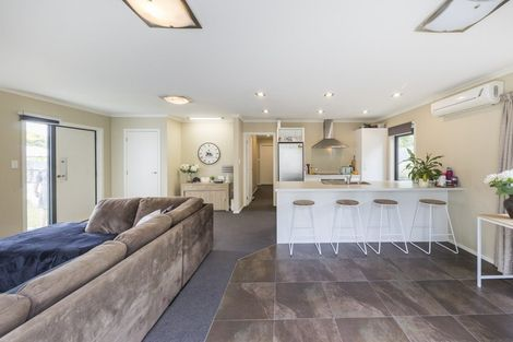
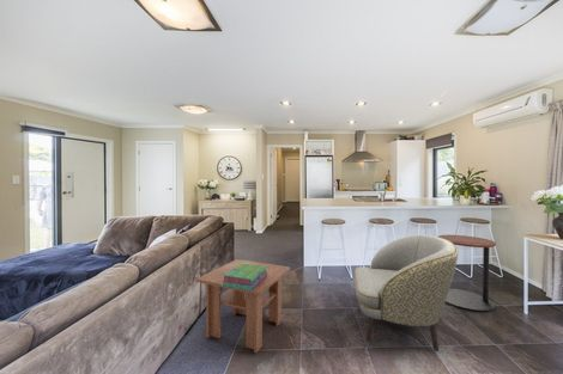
+ side table (483, 269)
+ armchair (400, 281)
+ coffee table (246, 300)
+ stack of books (246, 275)
